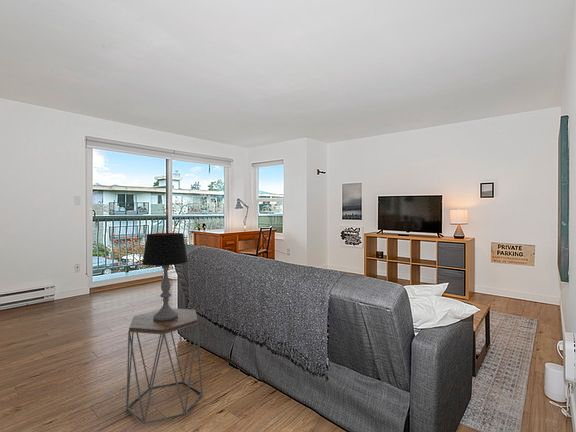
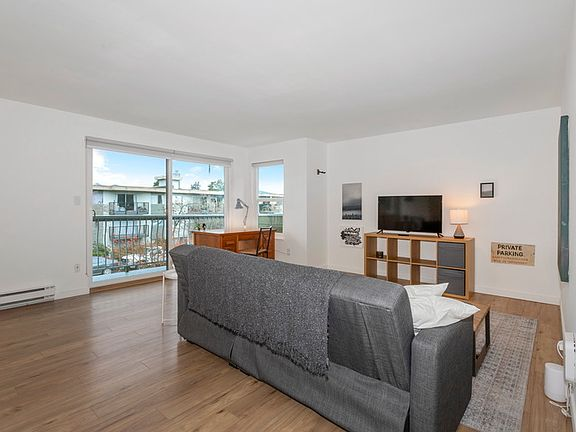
- side table (169, 357)
- table lamp (165, 275)
